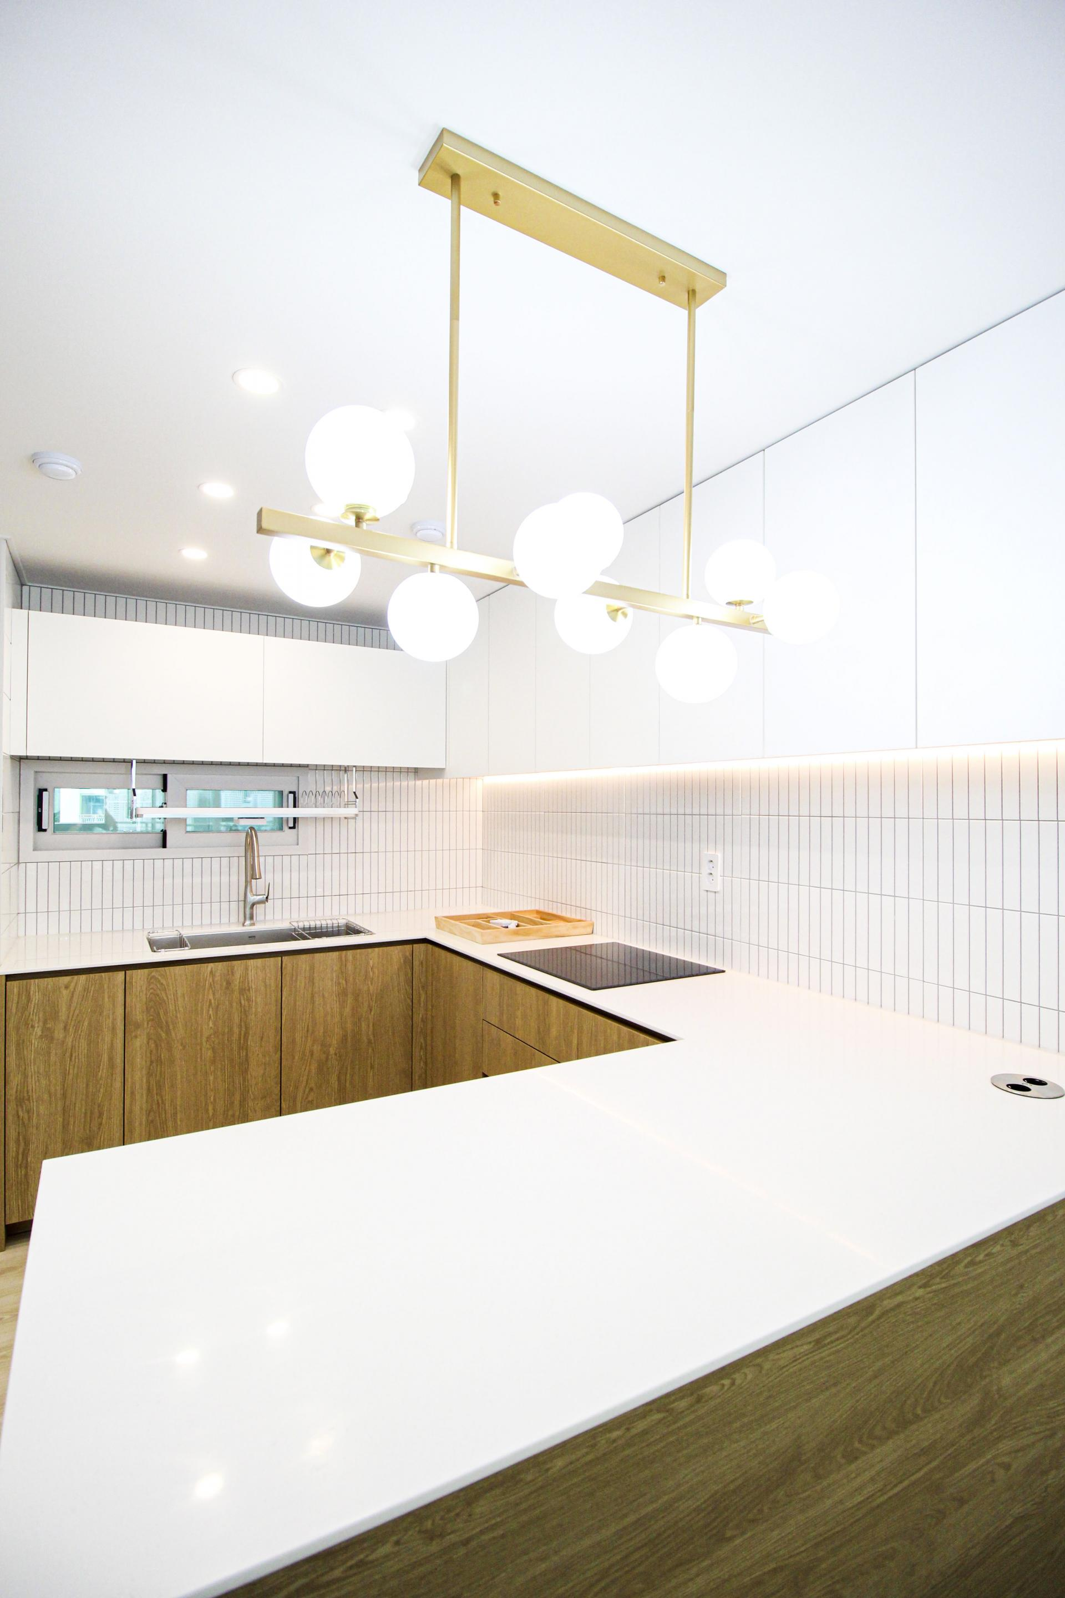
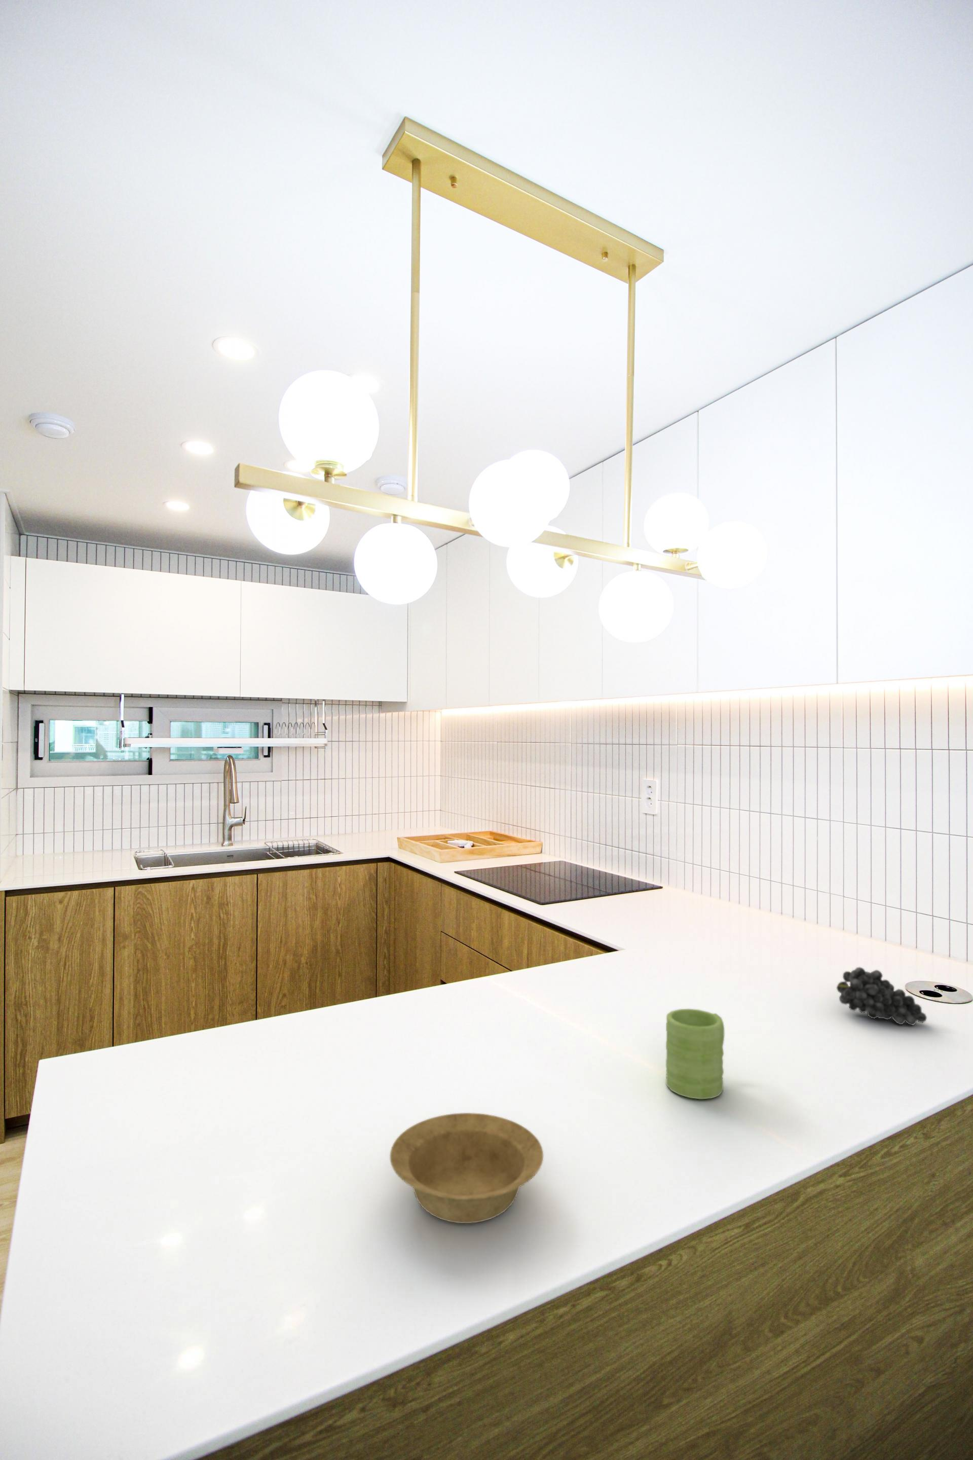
+ fruit (877, 994)
+ mug (700, 1048)
+ bowl (466, 1173)
